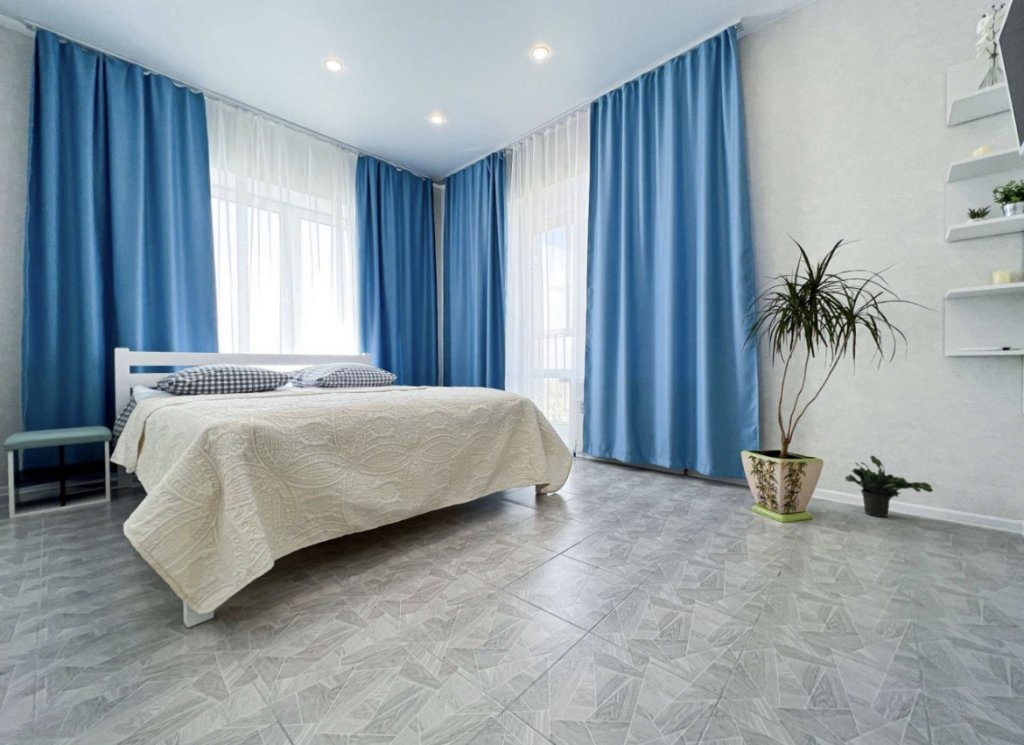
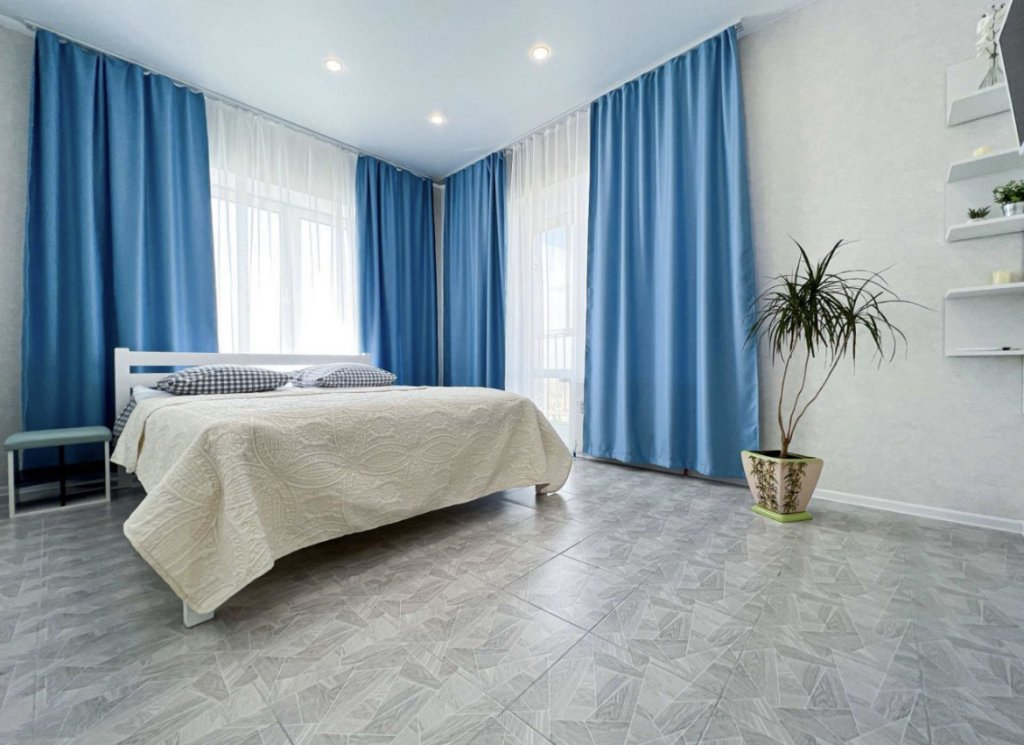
- potted plant (885, 486)
